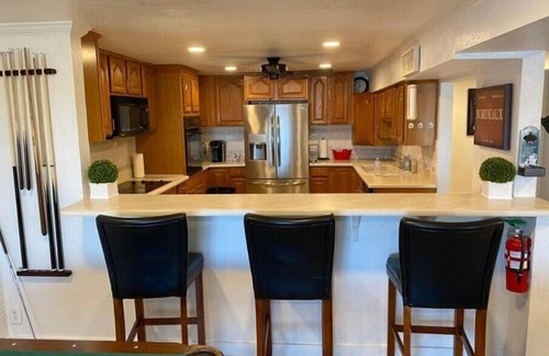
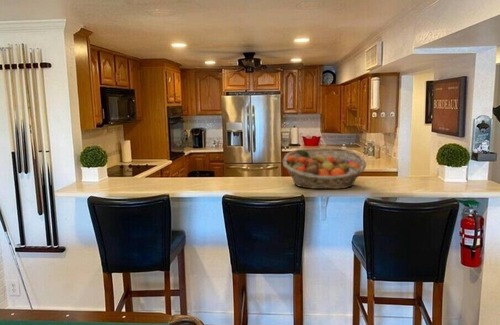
+ fruit basket (323, 167)
